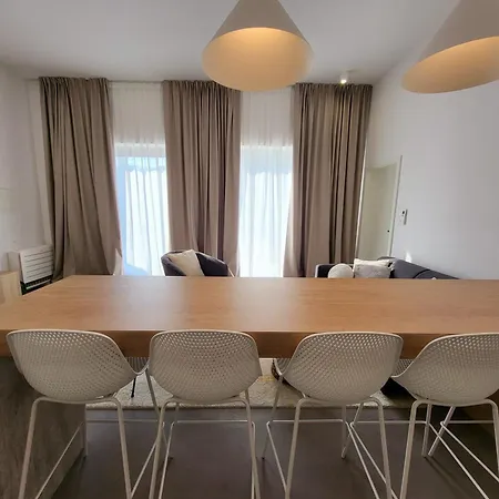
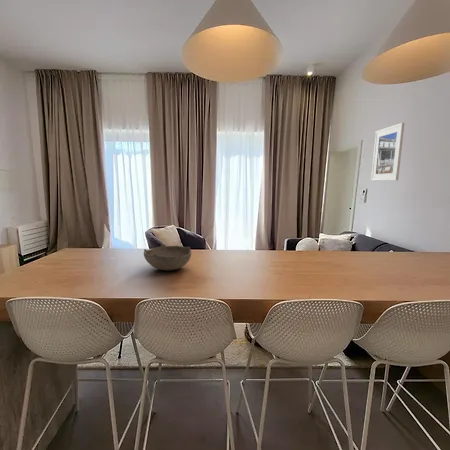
+ bowl (168, 258)
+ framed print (386, 154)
